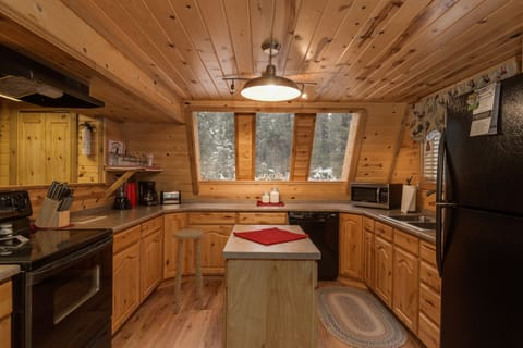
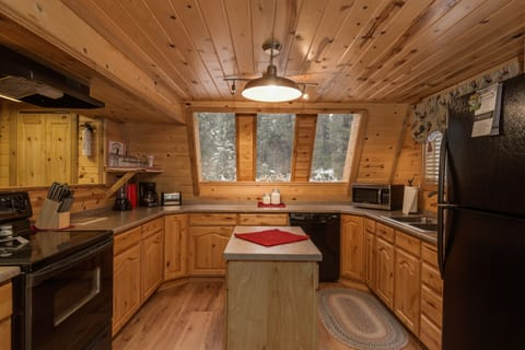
- stool (181, 269)
